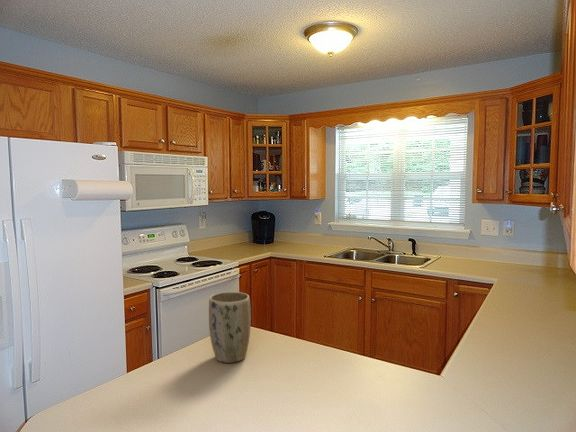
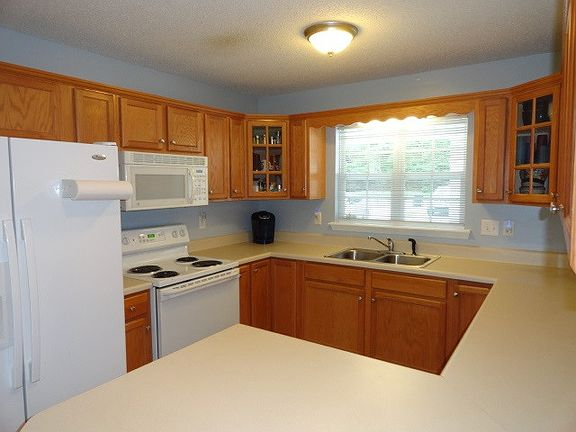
- plant pot (230, 326)
